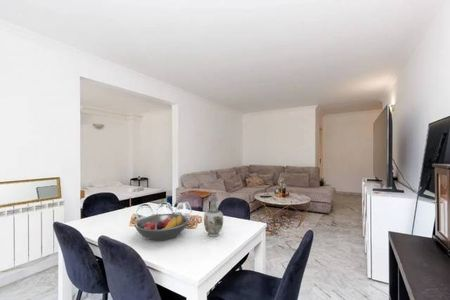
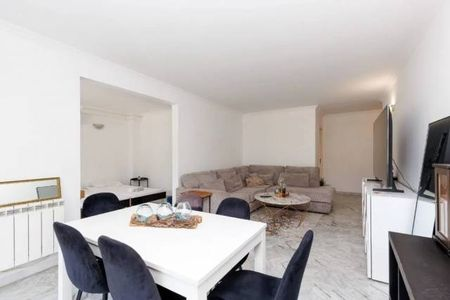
- fruit bowl (162, 226)
- vase (213, 213)
